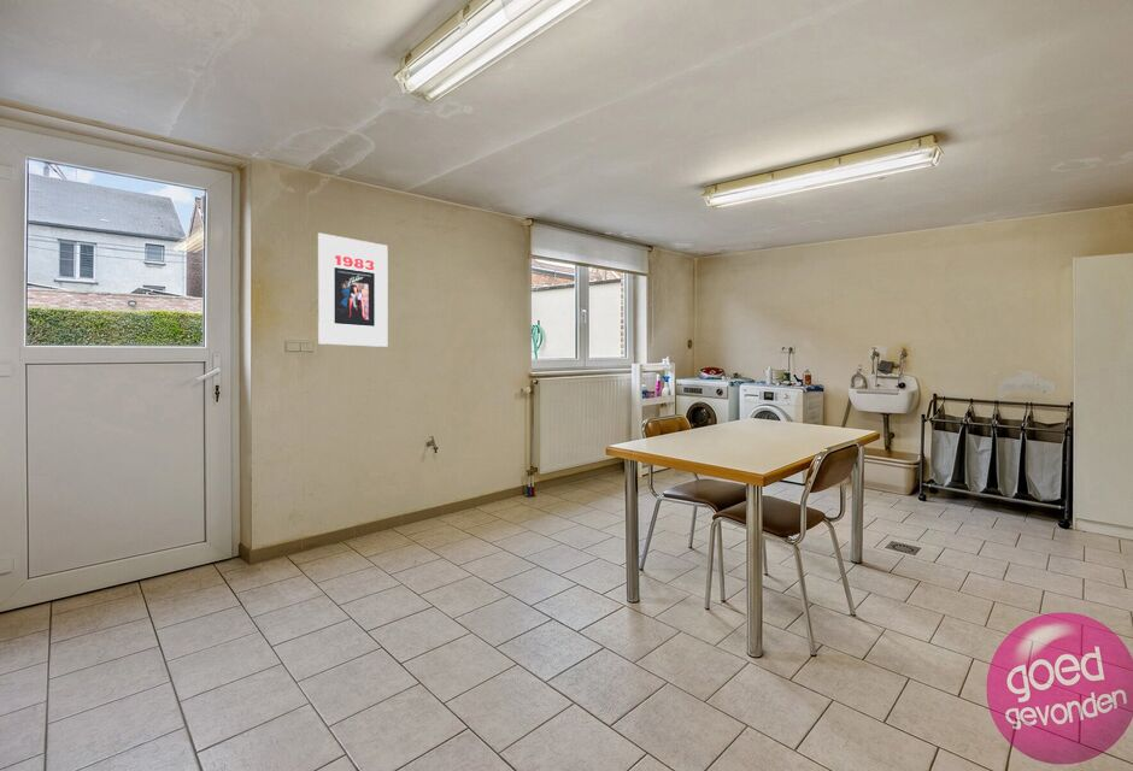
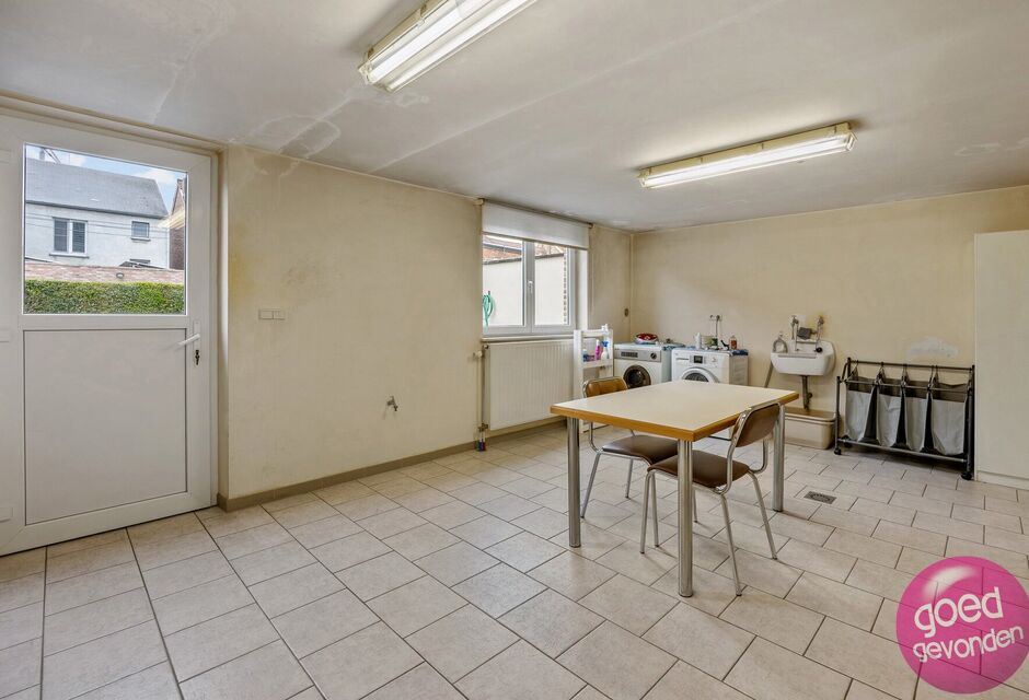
- movie poster (354, 292)
